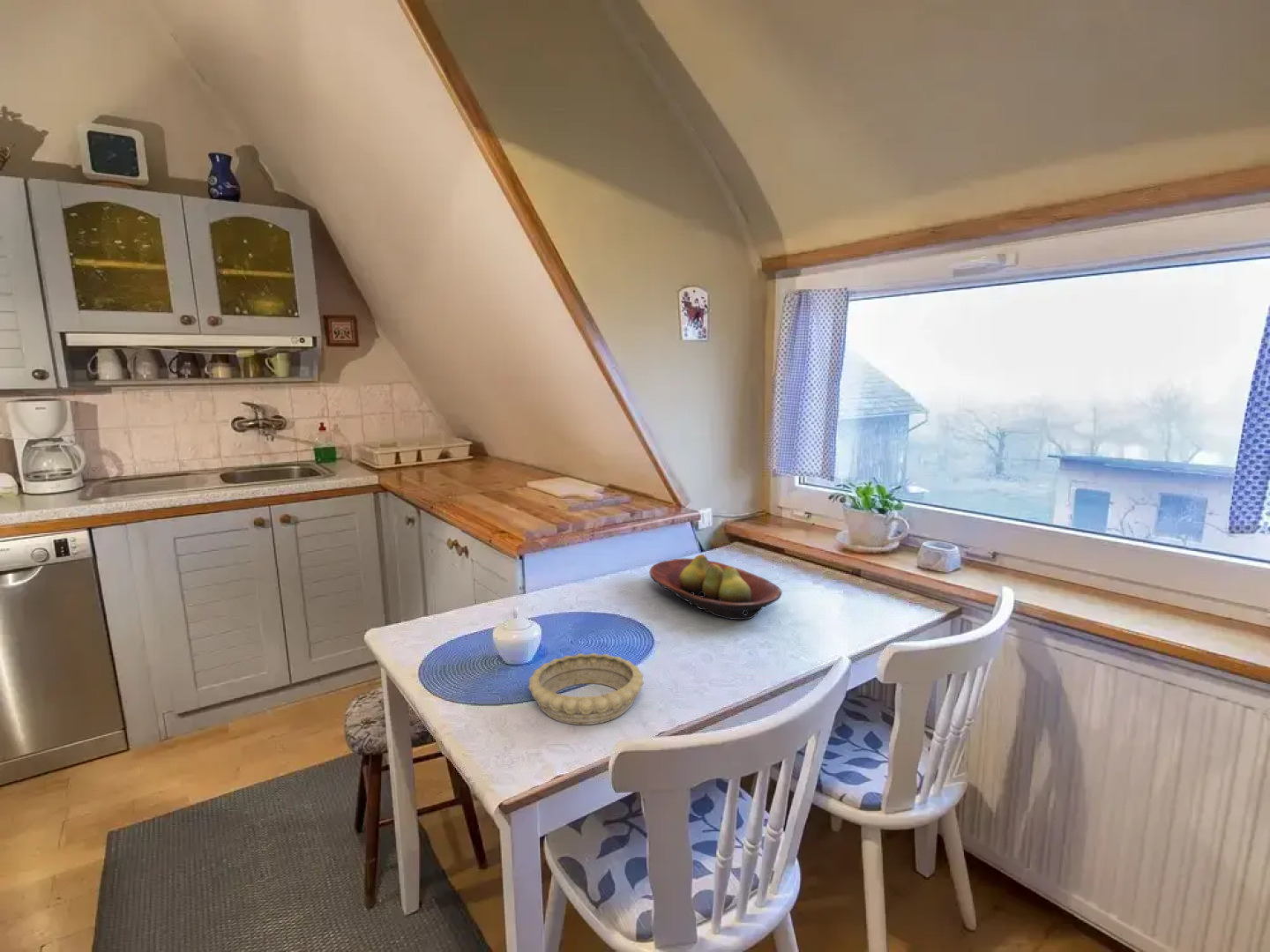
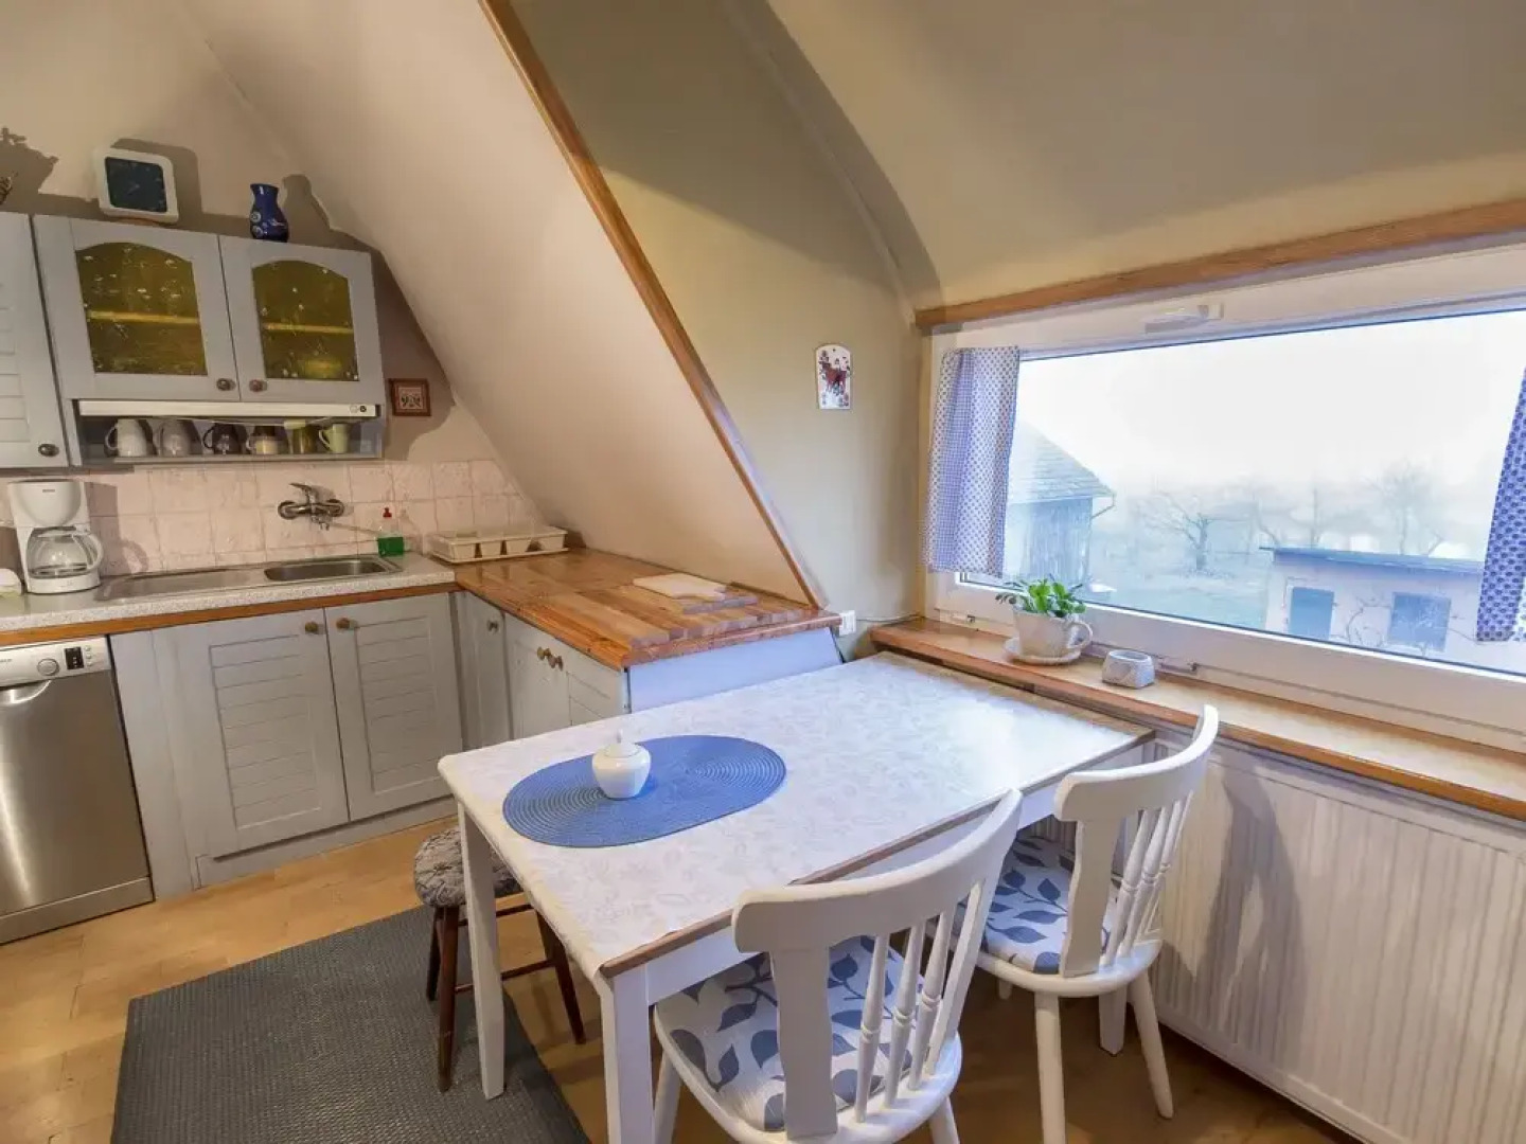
- decorative bowl (585, 683)
- fruit bowl (712, 581)
